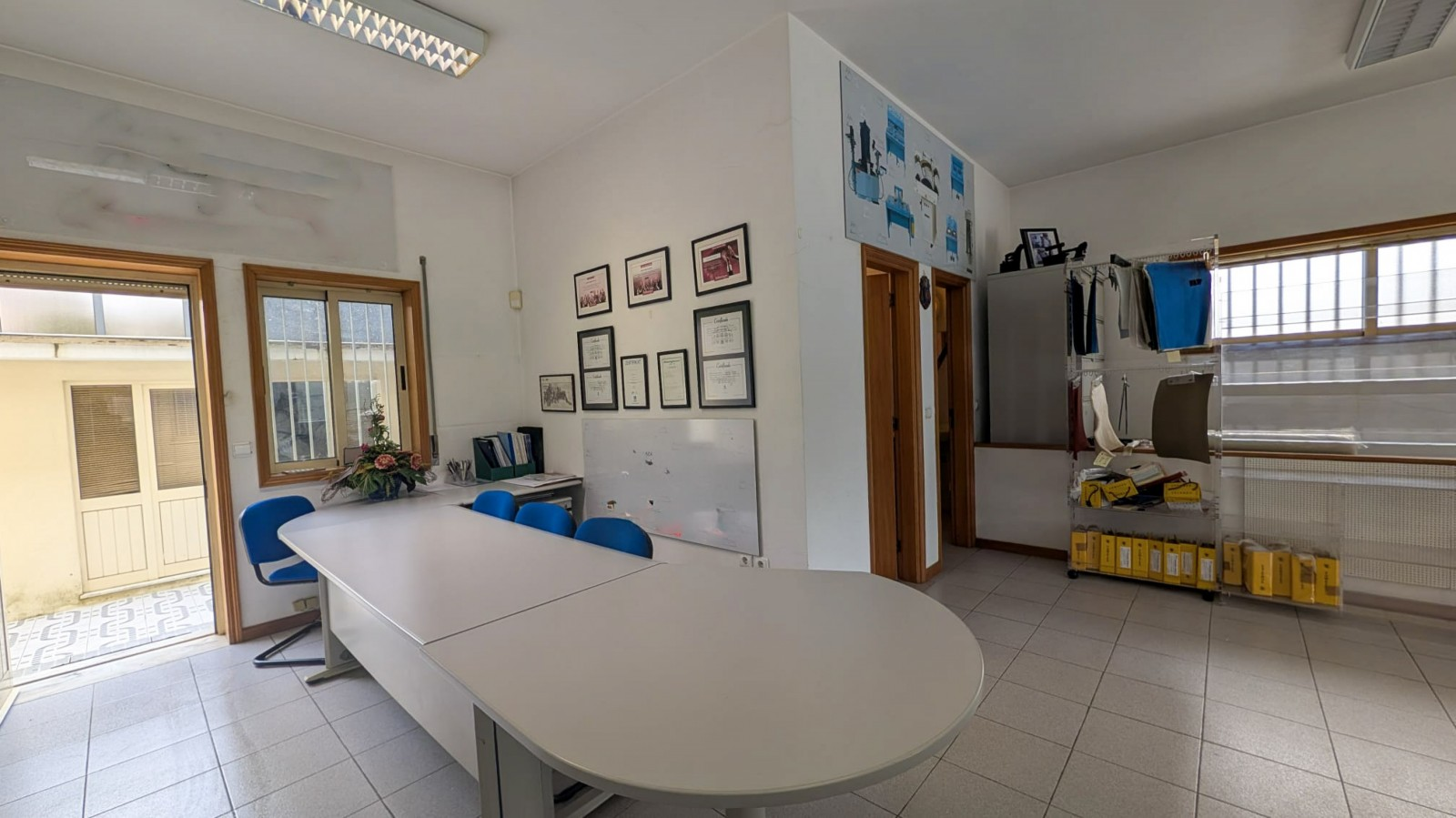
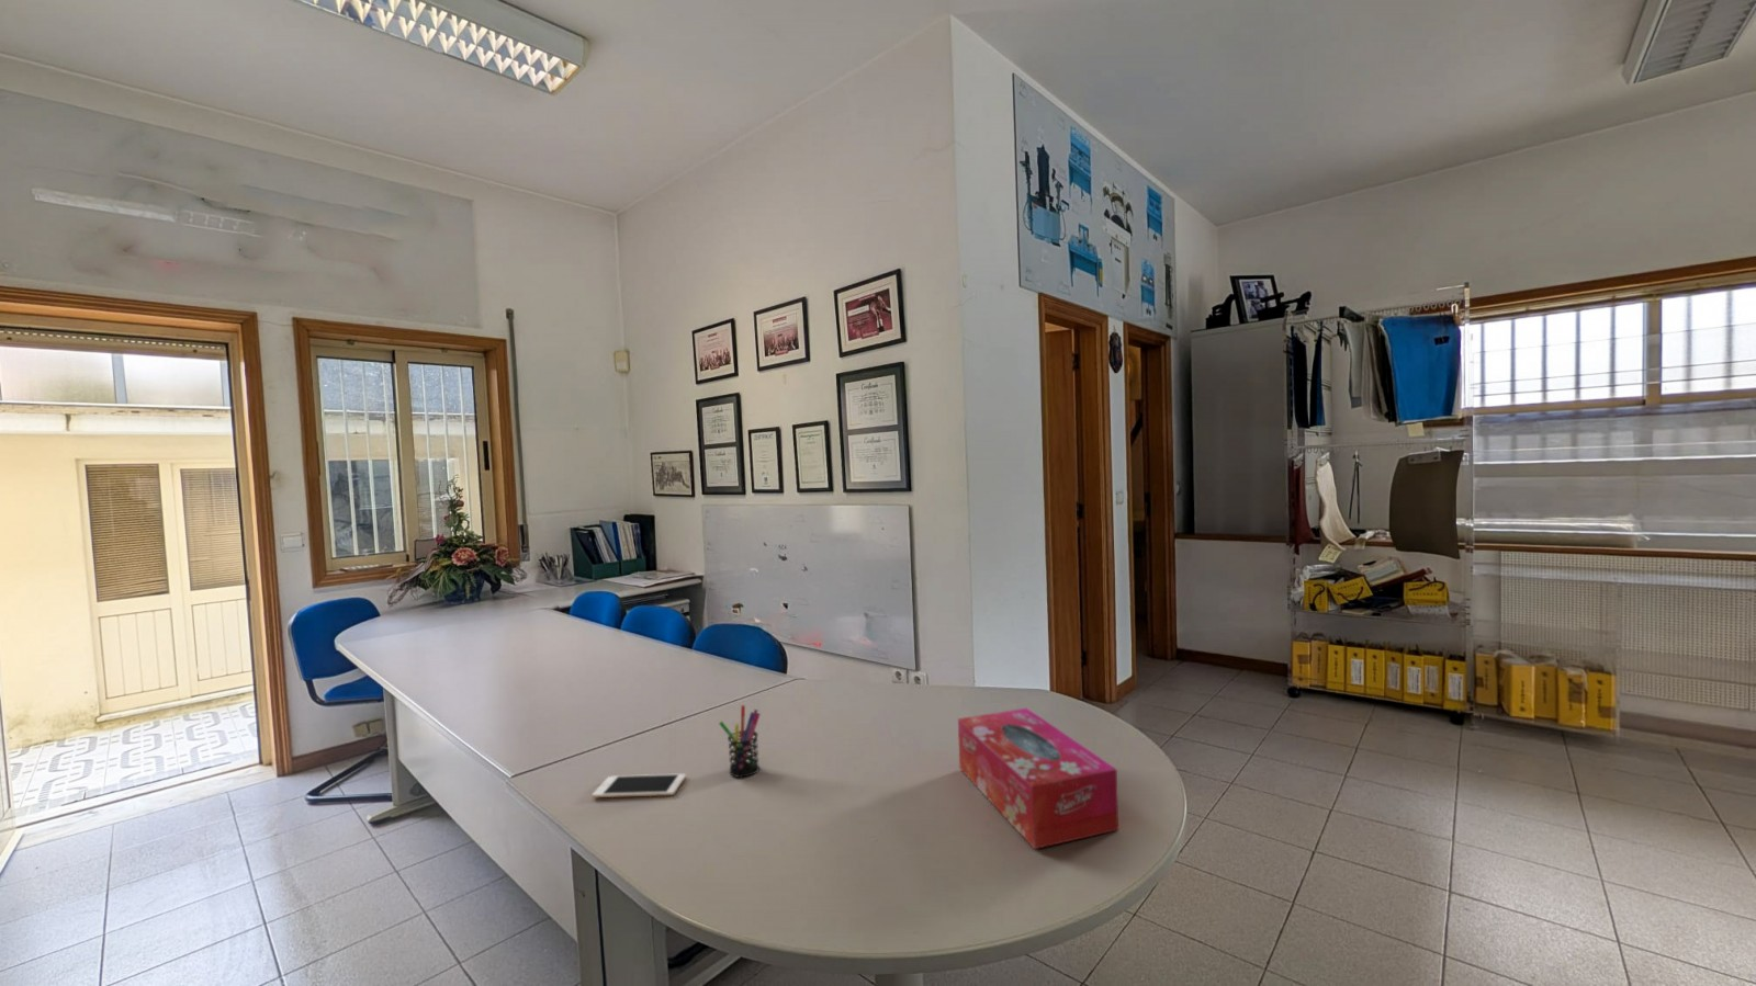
+ cell phone (640, 785)
+ tissue box (1030, 768)
+ pen holder (739, 739)
